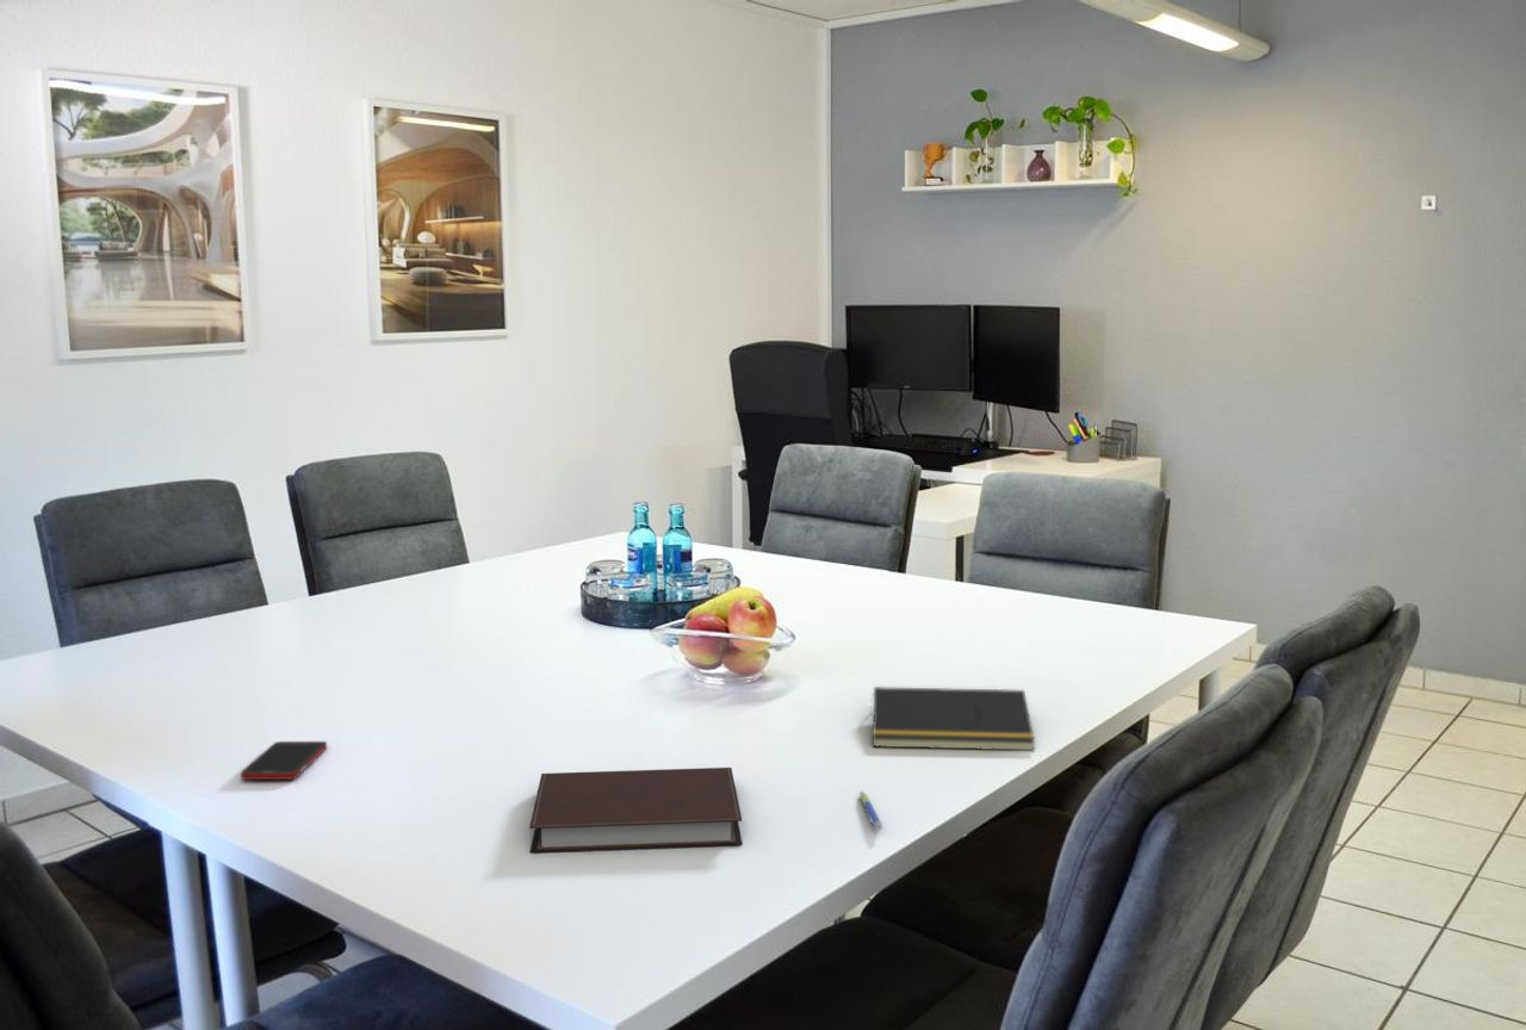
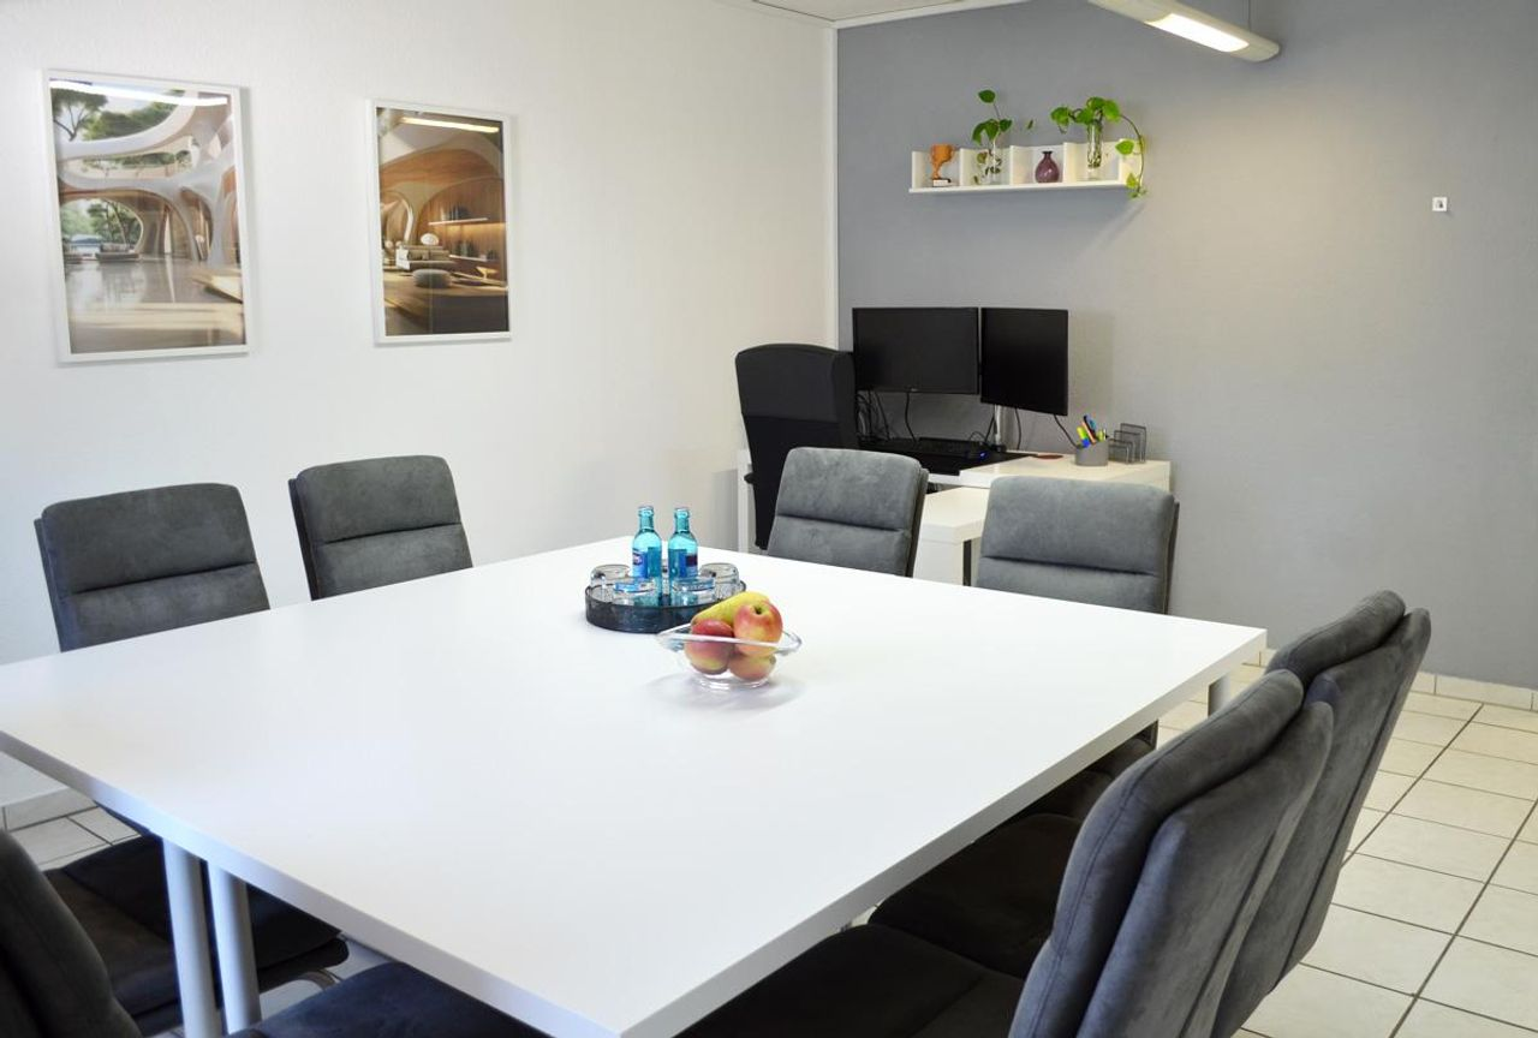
- cell phone (285, 759)
- notebook (637, 806)
- notepad (950, 716)
- pen (869, 808)
